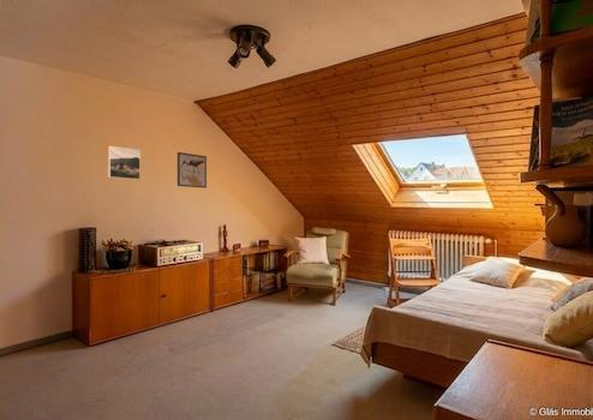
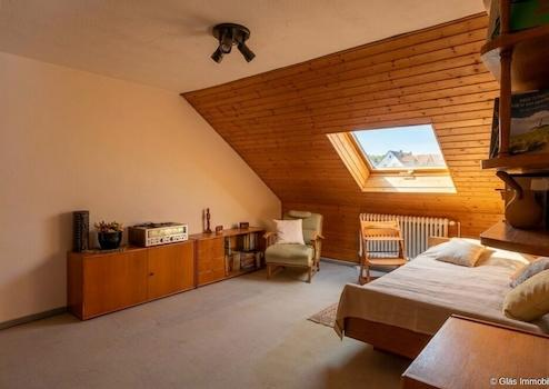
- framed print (124, 163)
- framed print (192, 170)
